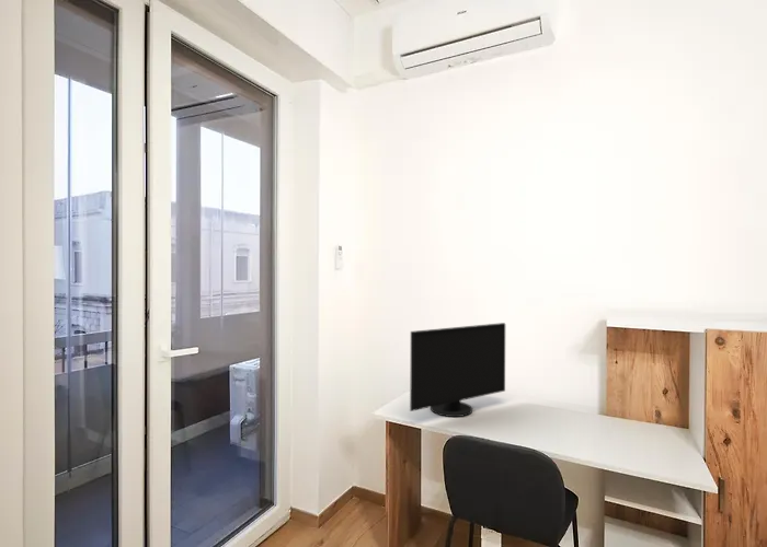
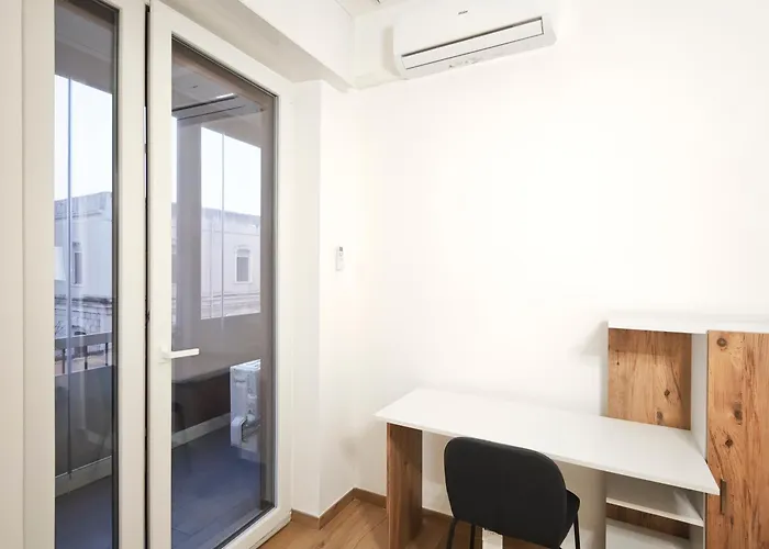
- computer monitor (450, 366)
